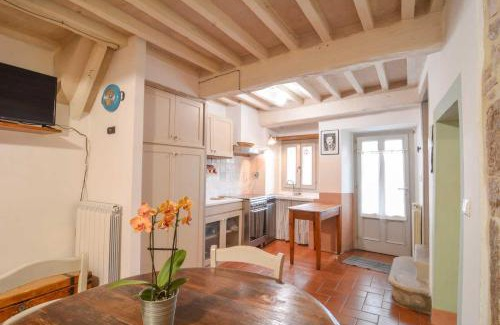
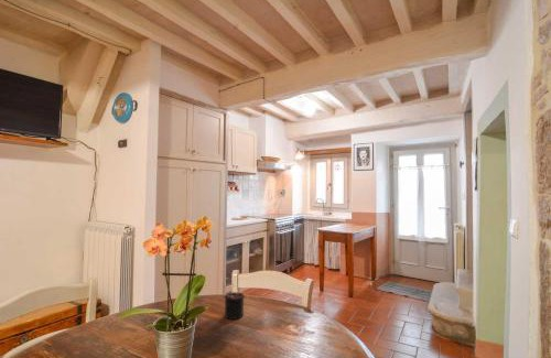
+ candle (234, 301)
